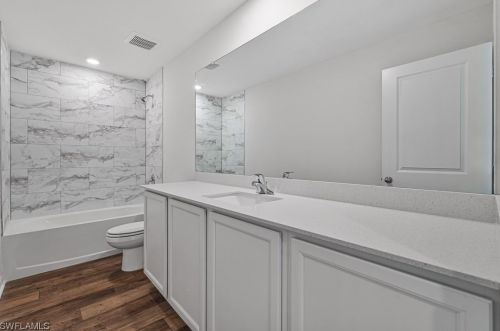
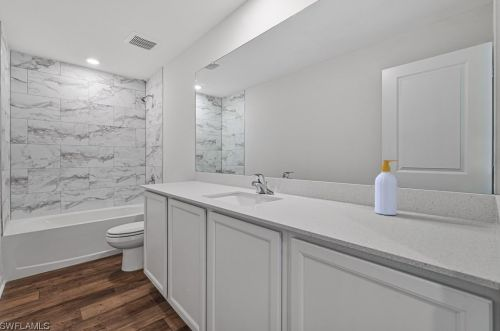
+ soap bottle (386, 186)
